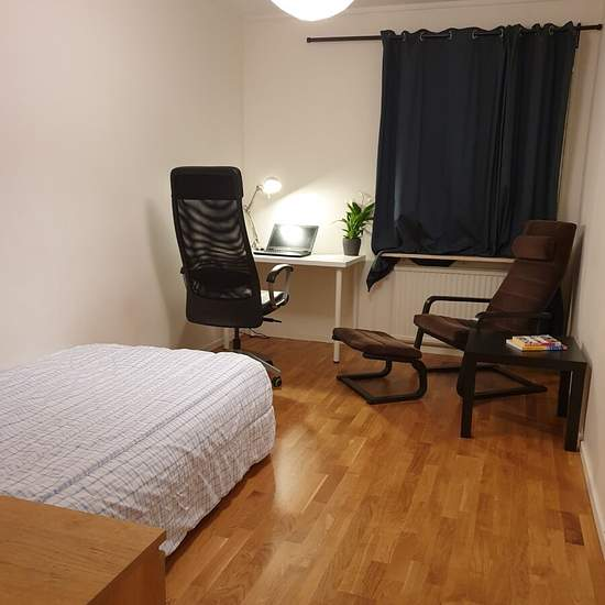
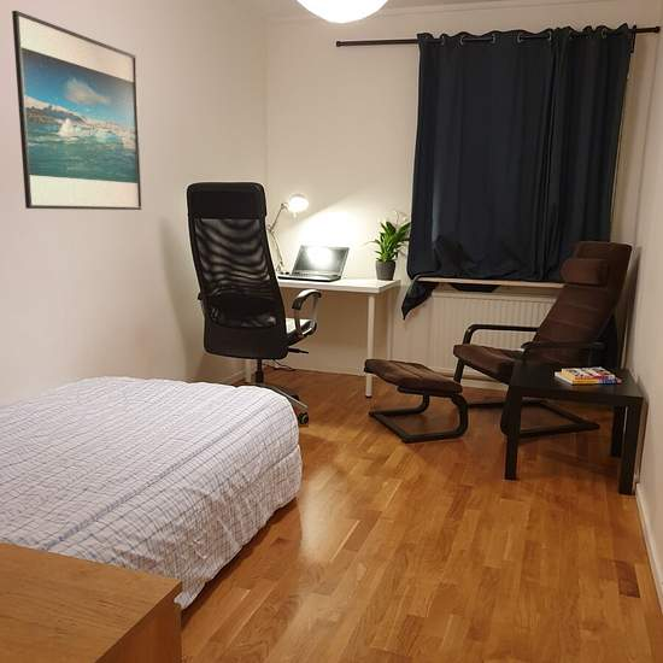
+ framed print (86, 124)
